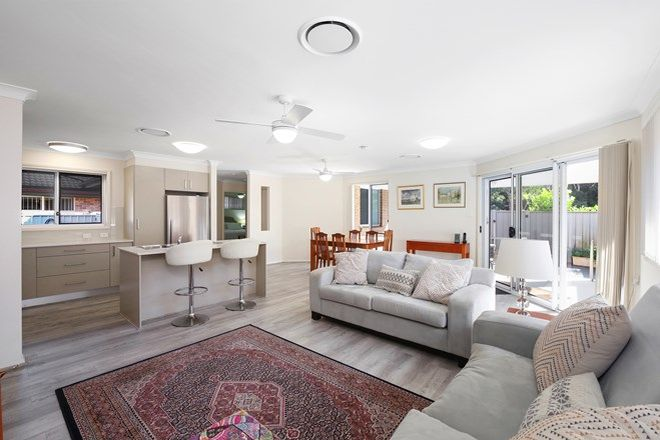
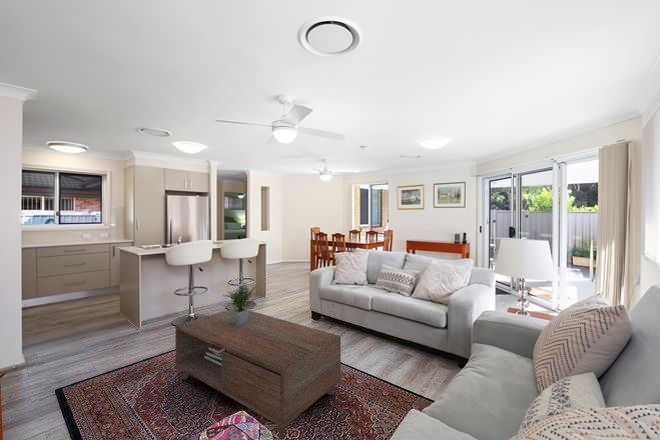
+ coffee table (254, 337)
